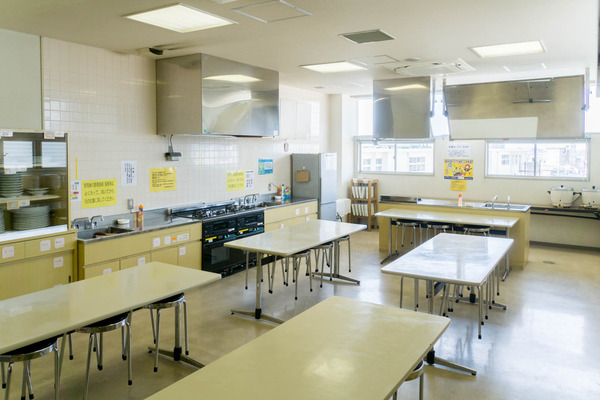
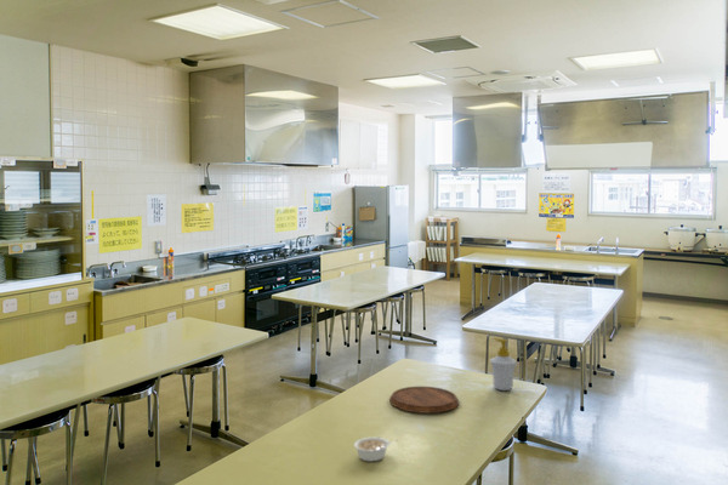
+ soap bottle (502, 364)
+ legume (372, 447)
+ cutting board (423, 398)
